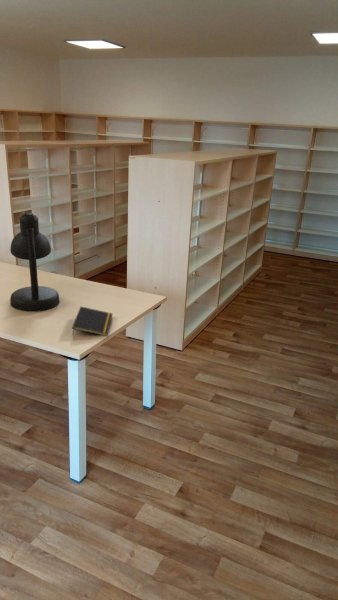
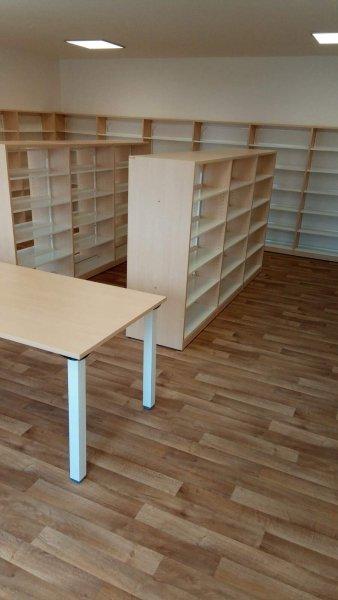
- desk lamp (31, 256)
- notepad (93, 320)
